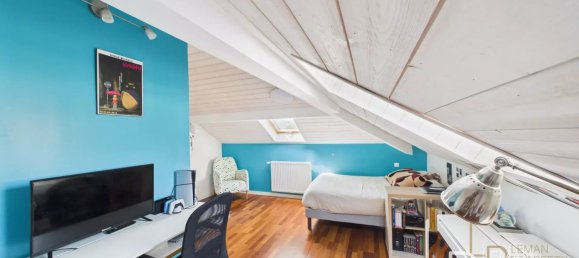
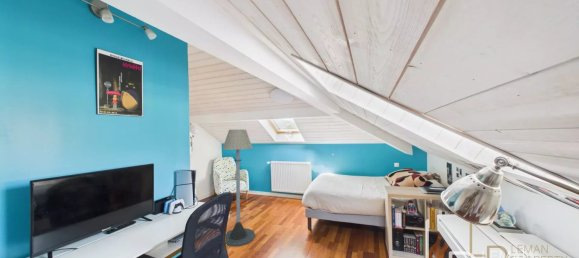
+ floor lamp (238, 183)
